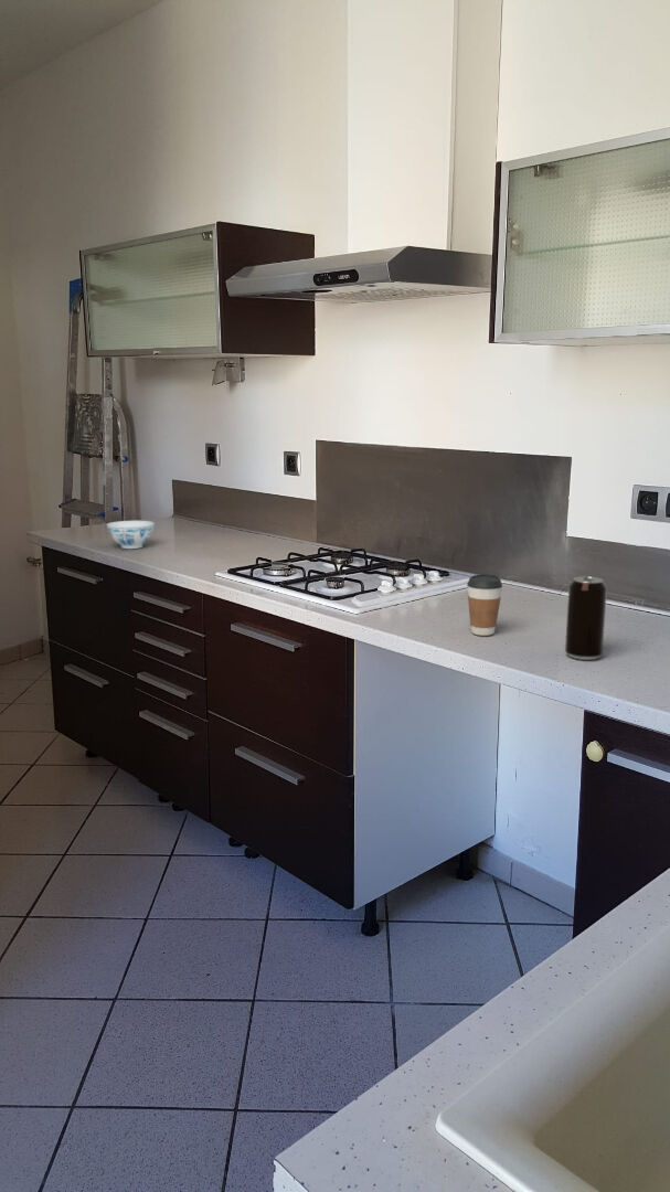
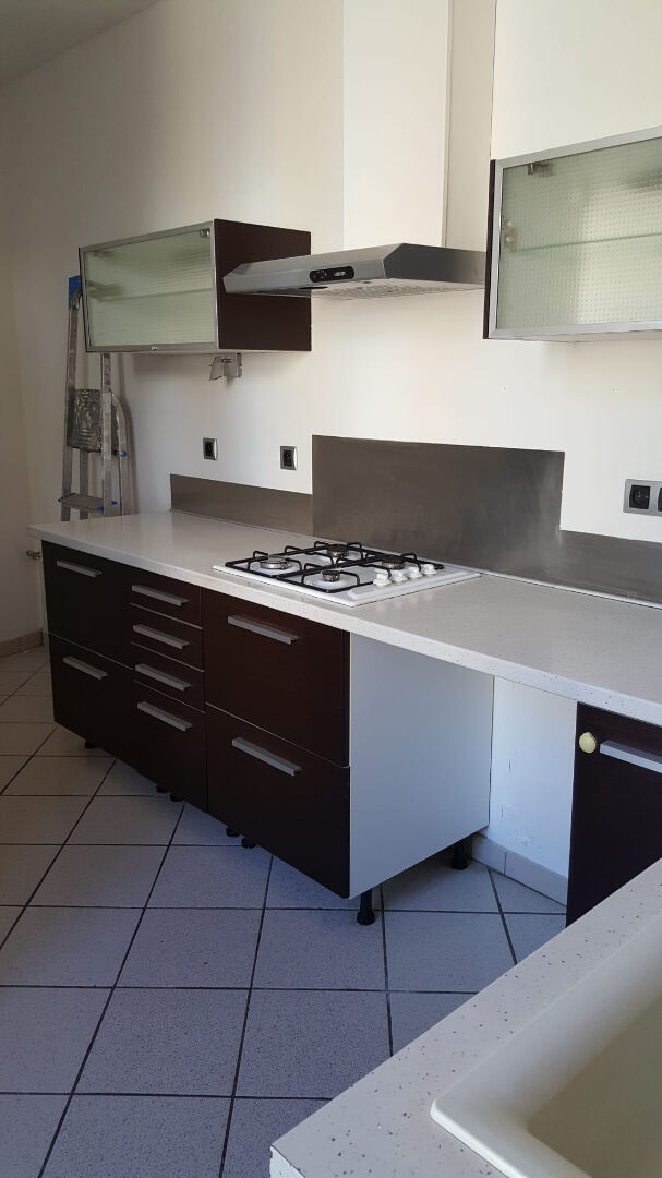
- coffee cup (483, 605)
- chinaware (130, 535)
- beverage can (585, 617)
